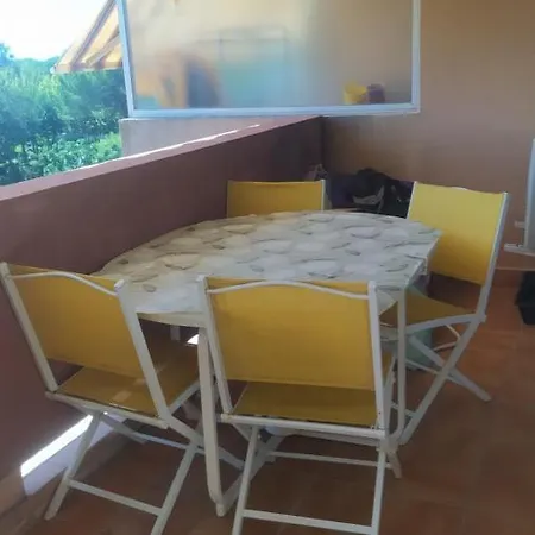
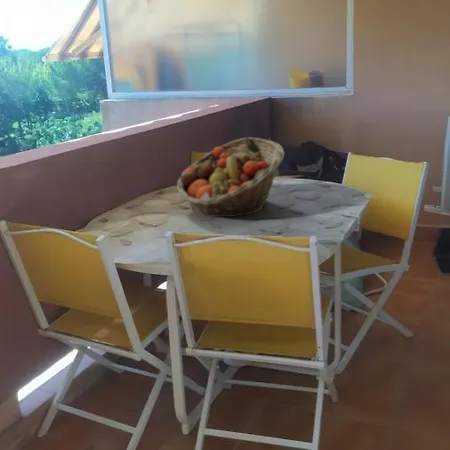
+ fruit basket (230, 177)
